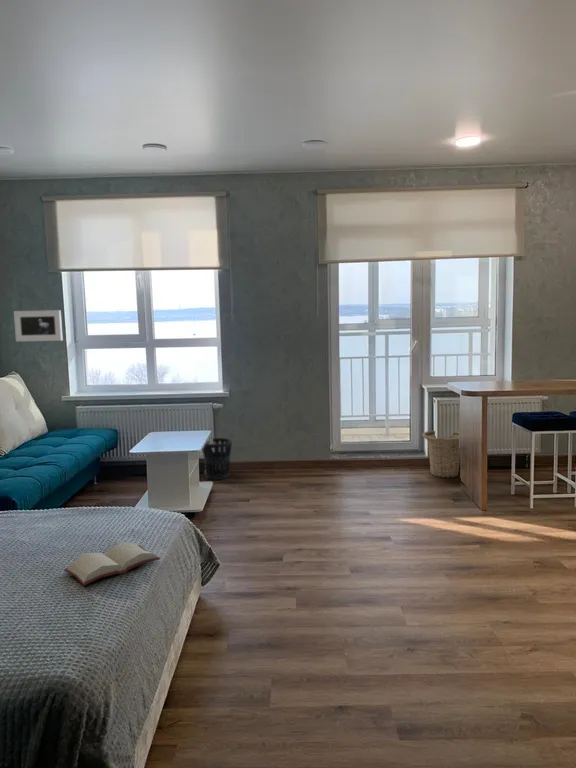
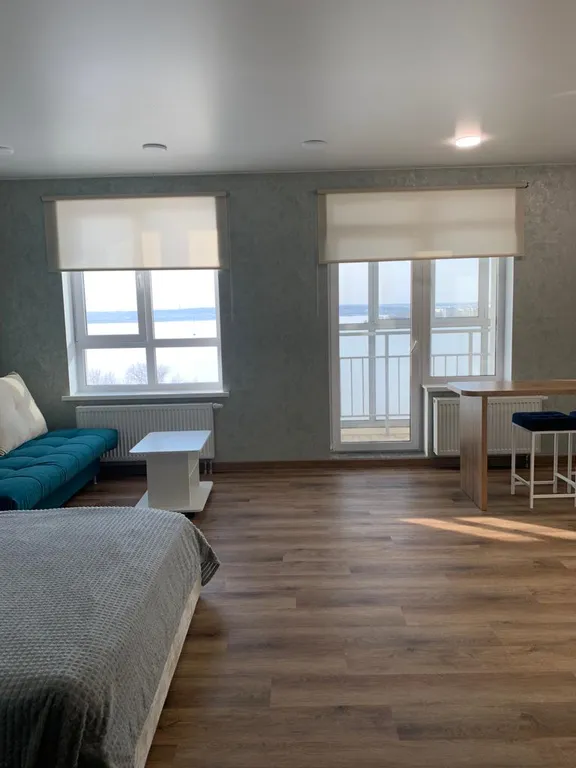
- wastebasket (217, 458)
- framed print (38, 325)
- hardback book (113, 559)
- basket (444, 454)
